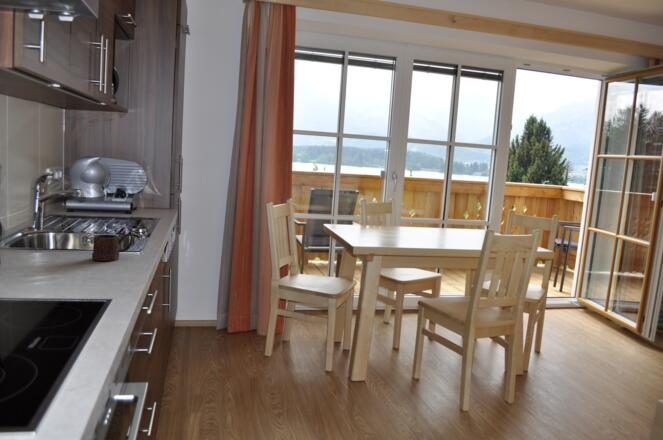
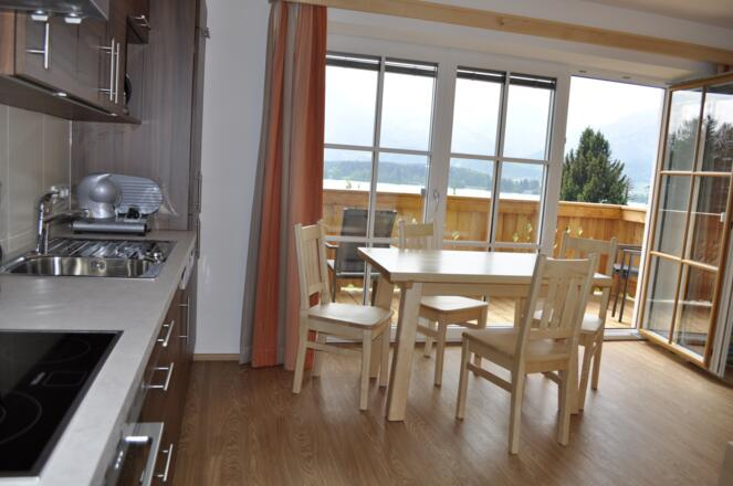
- mug (113, 244)
